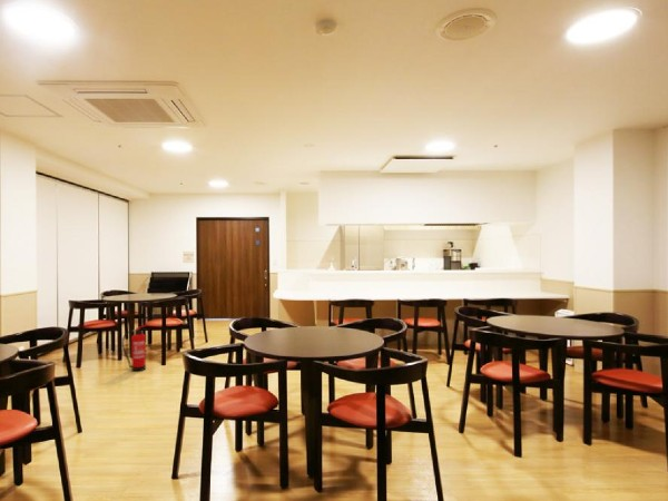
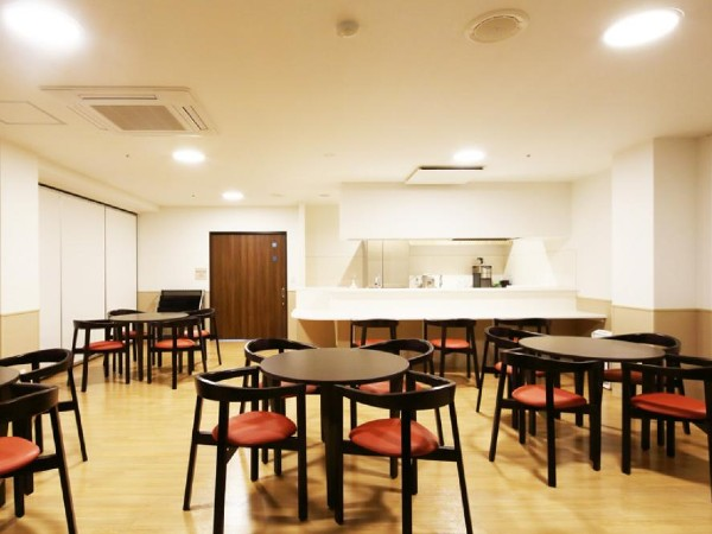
- fire extinguisher (135, 347)
